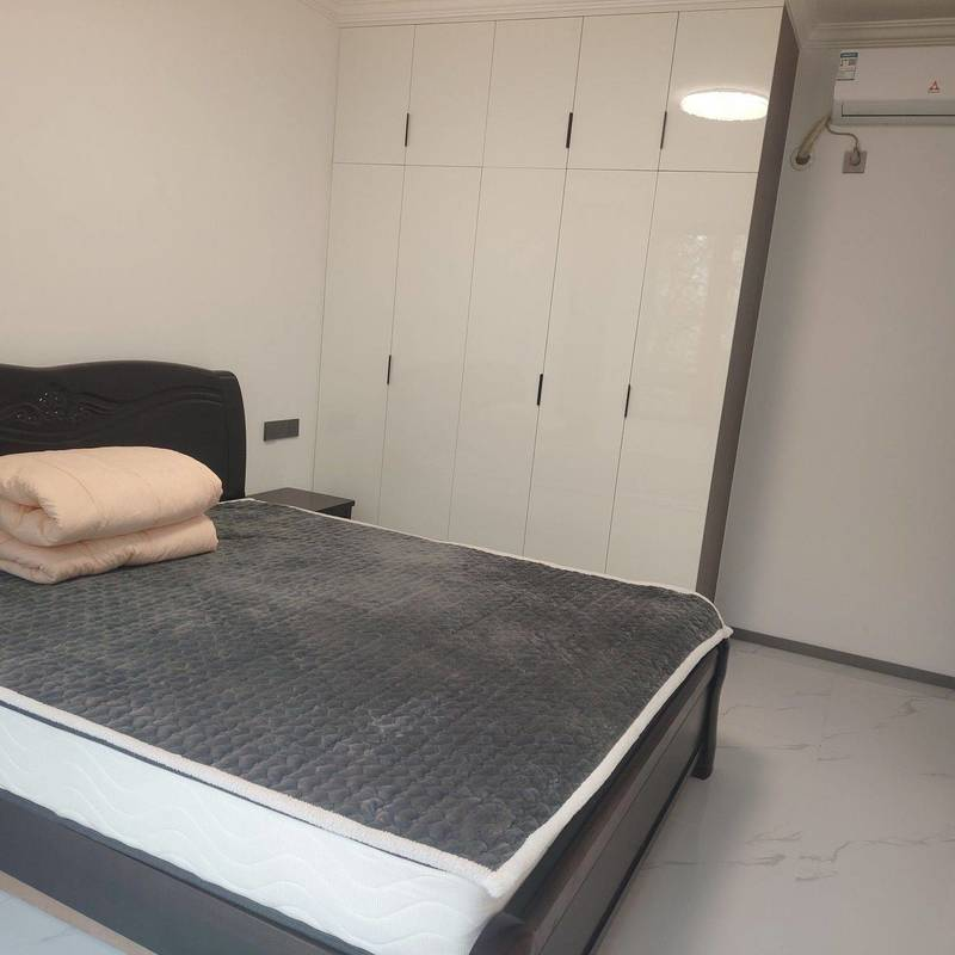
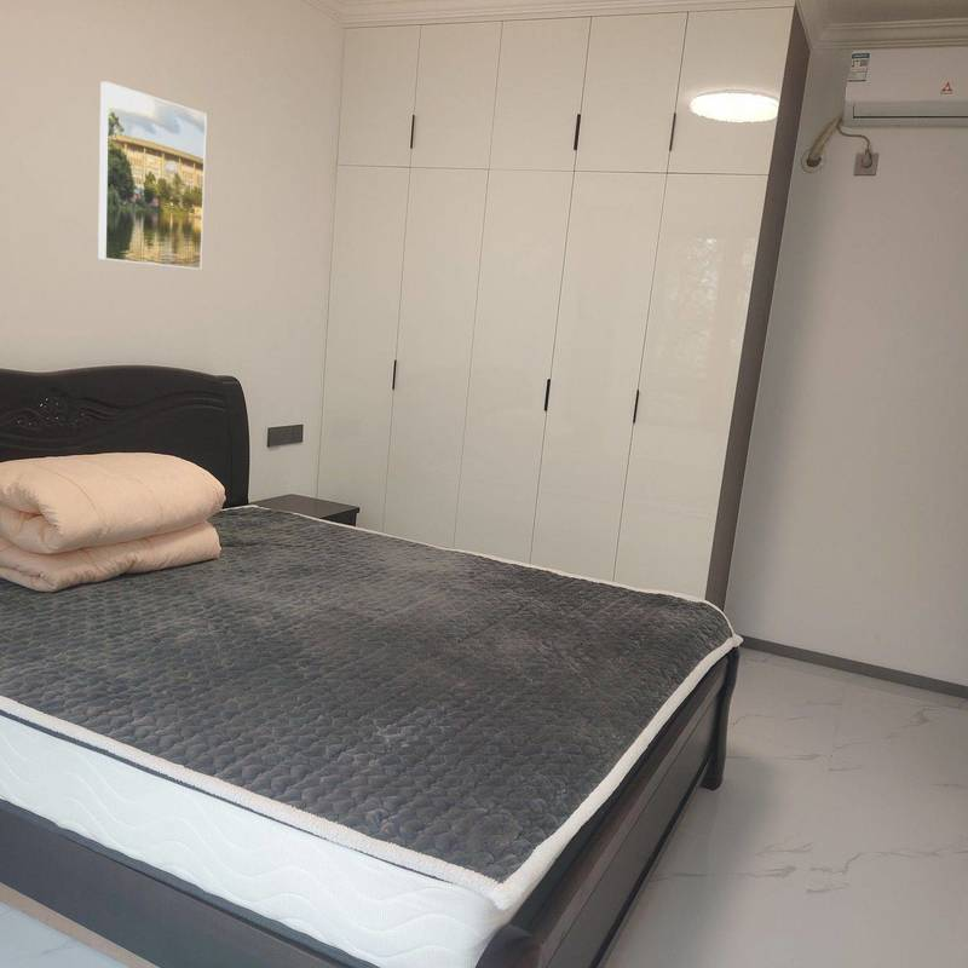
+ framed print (155, 183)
